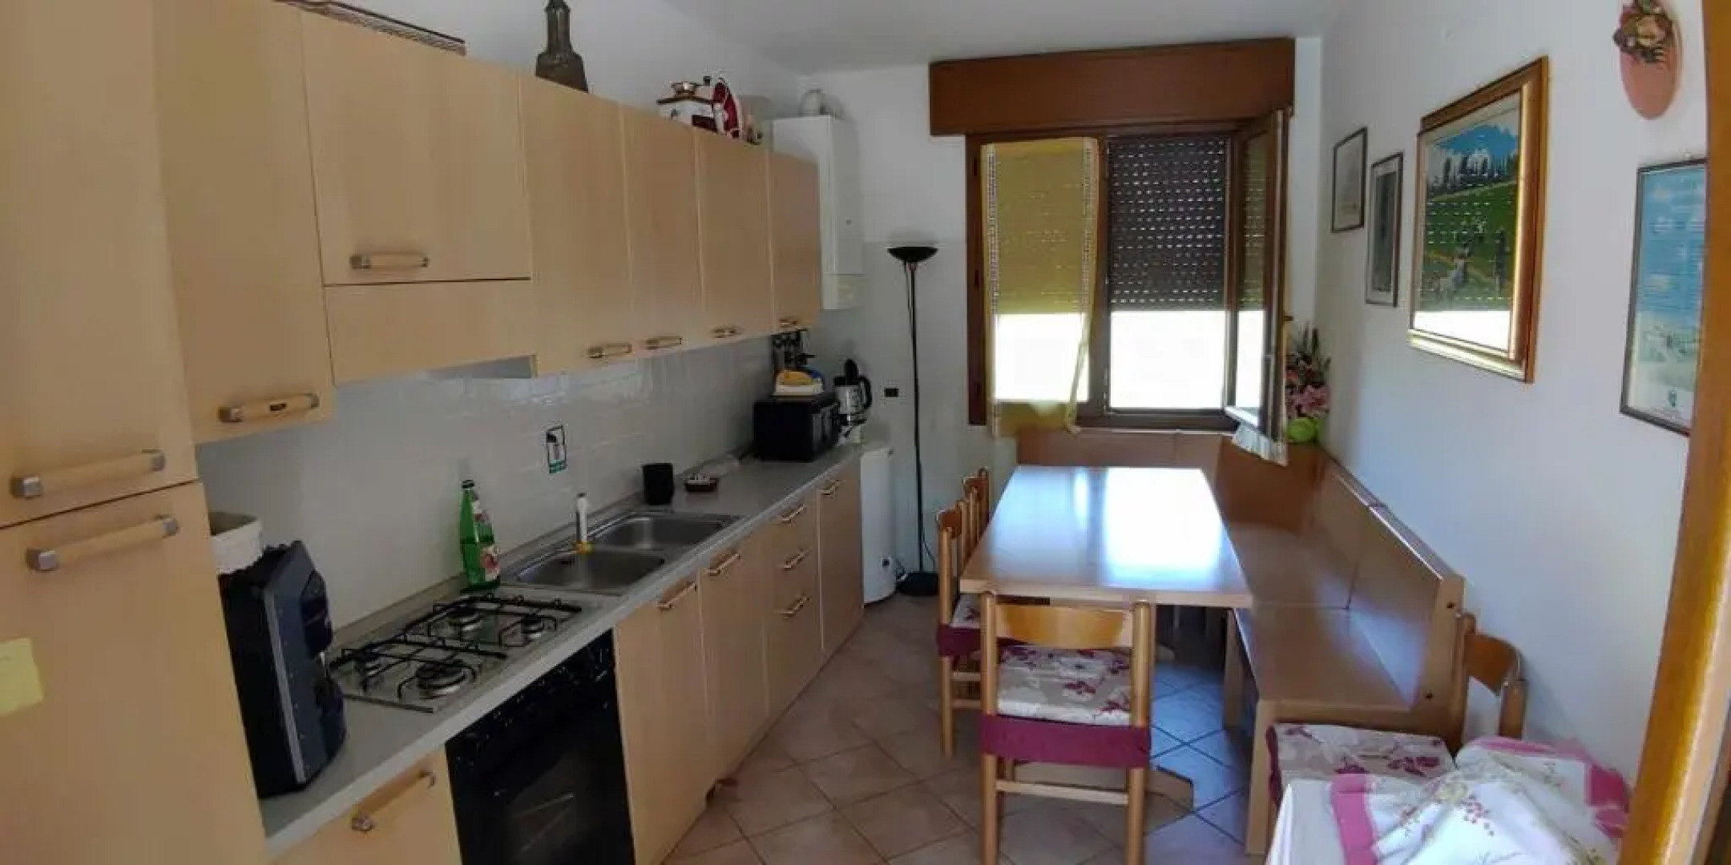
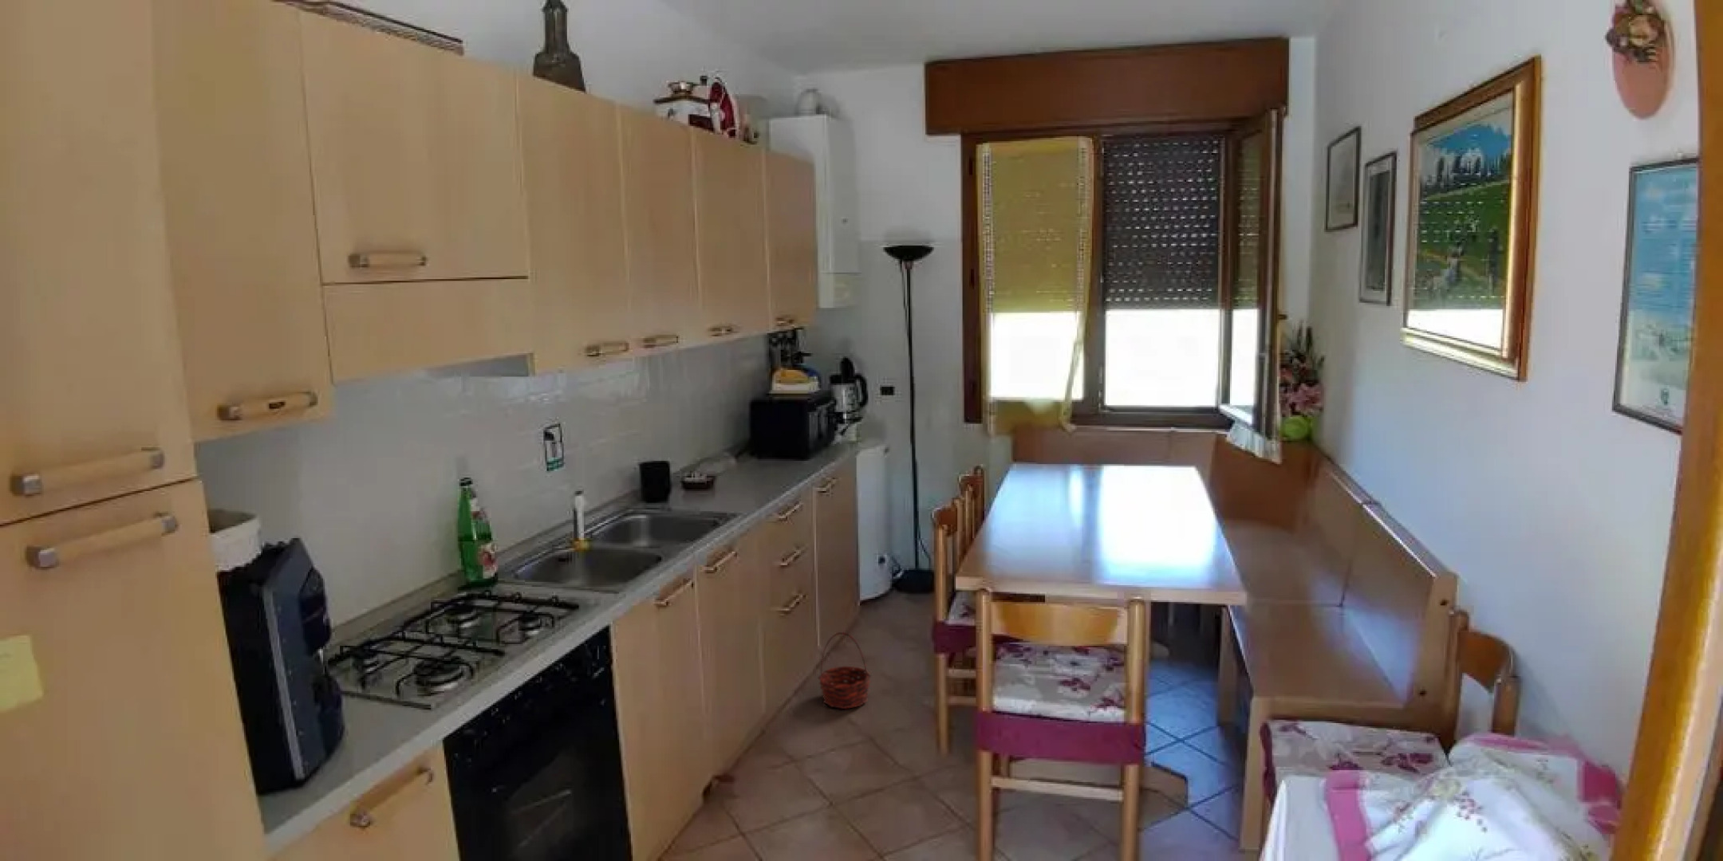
+ basket (844, 667)
